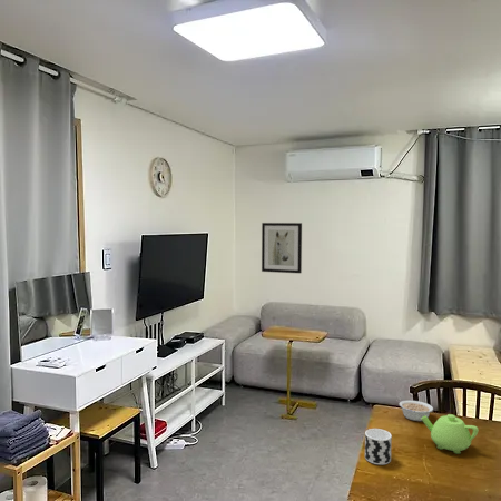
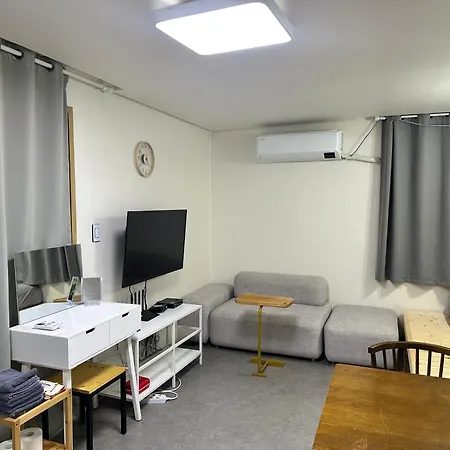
- wall art (281, 247)
- legume (416, 410)
- teapot (448, 430)
- cup (379, 444)
